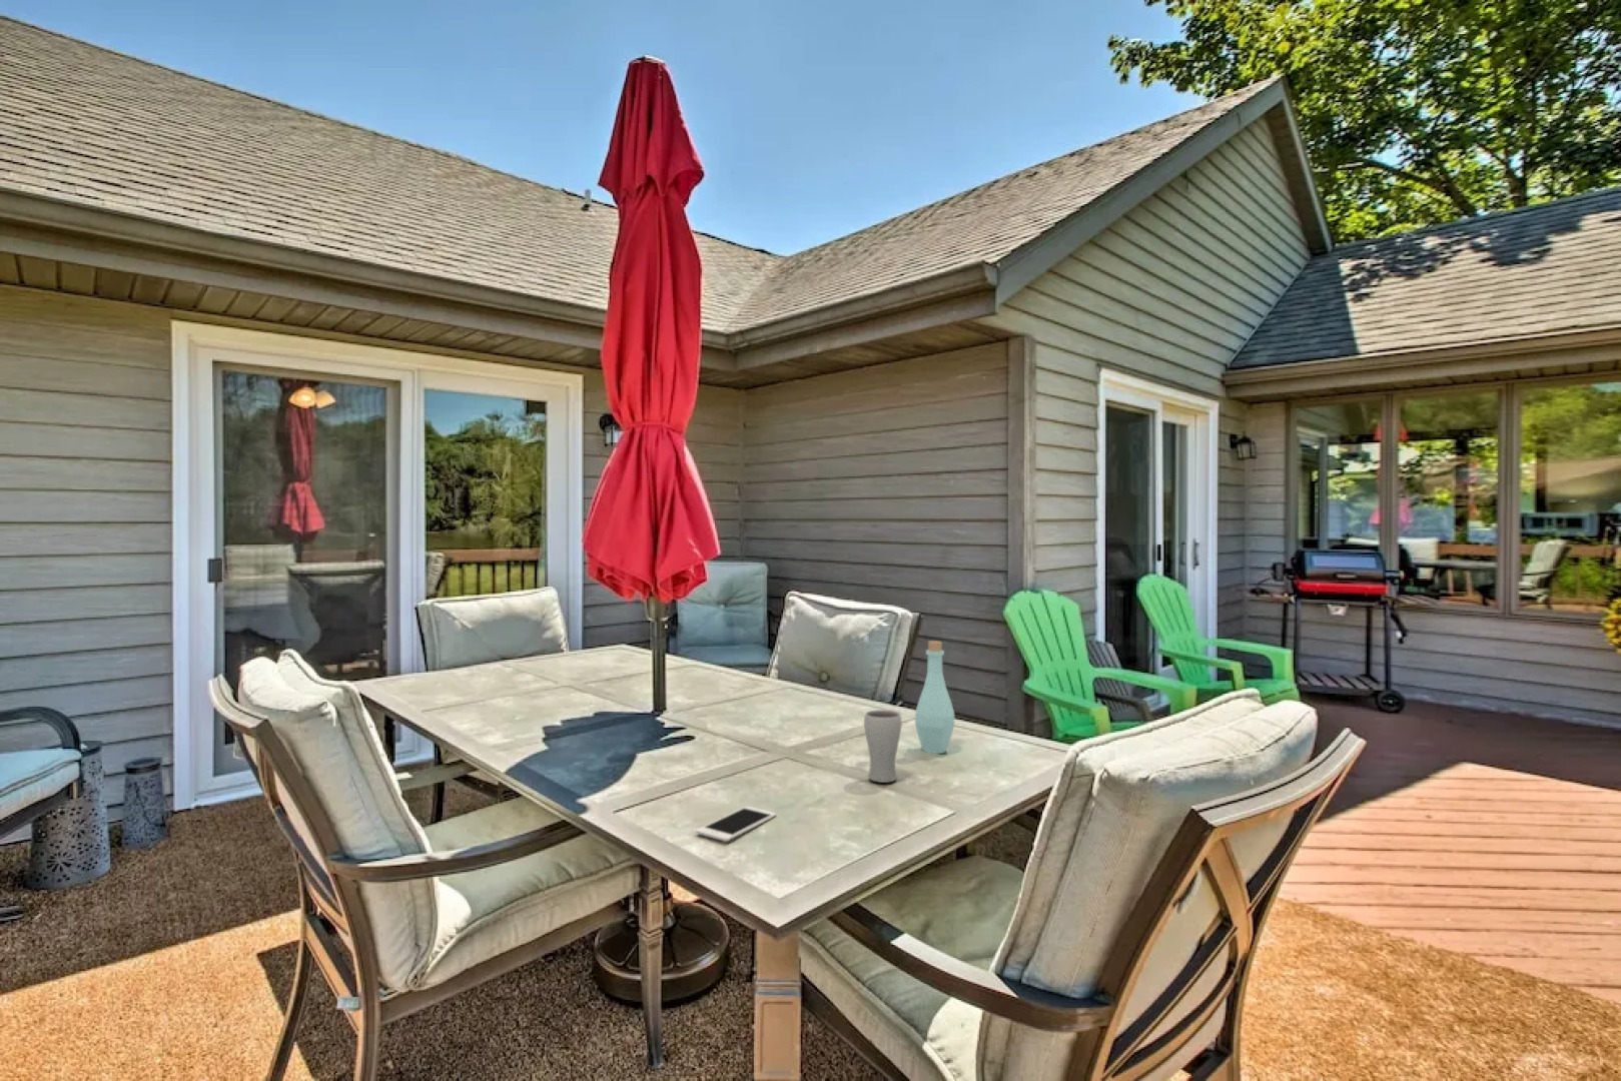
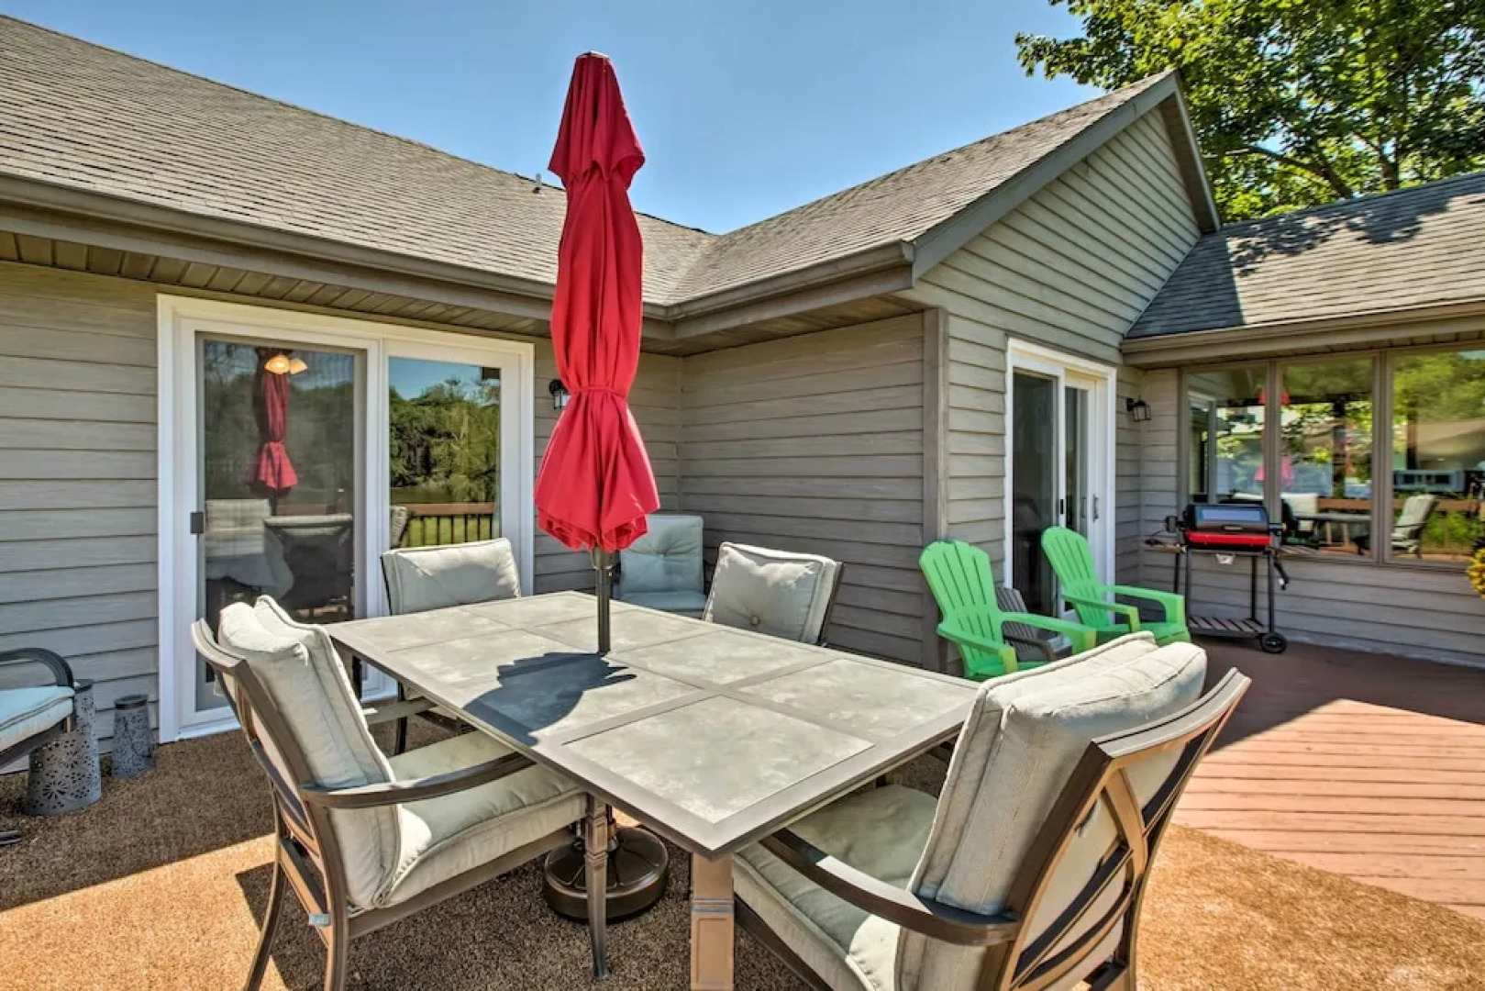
- bottle (934, 696)
- cell phone (737, 823)
- drinking glass (882, 746)
